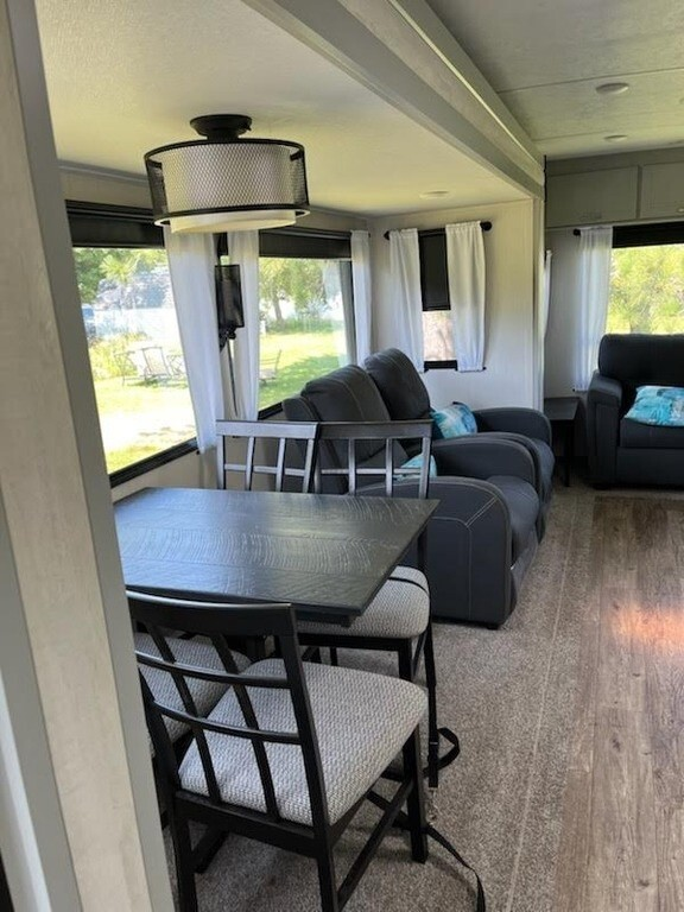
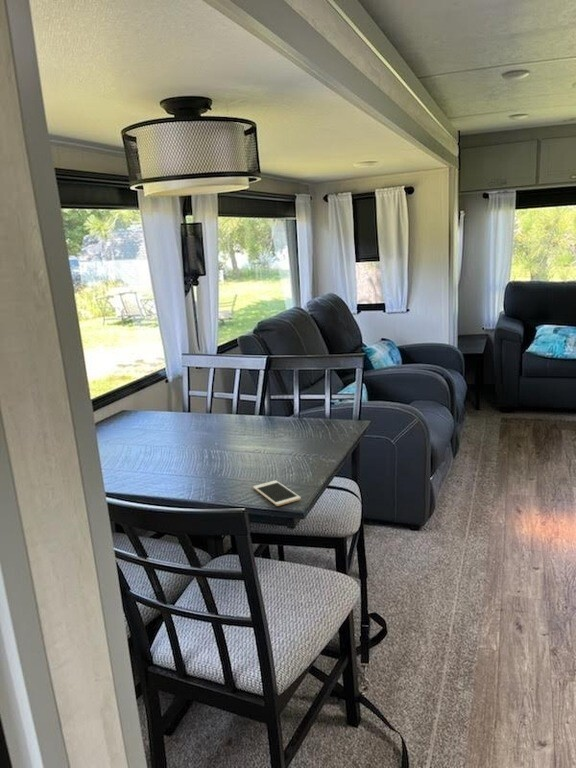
+ cell phone (276, 492)
